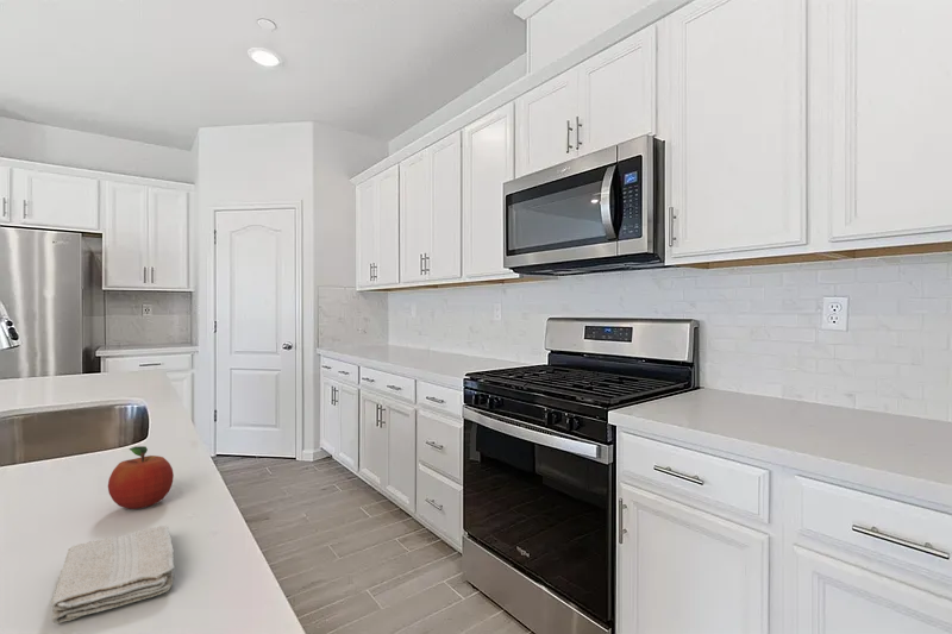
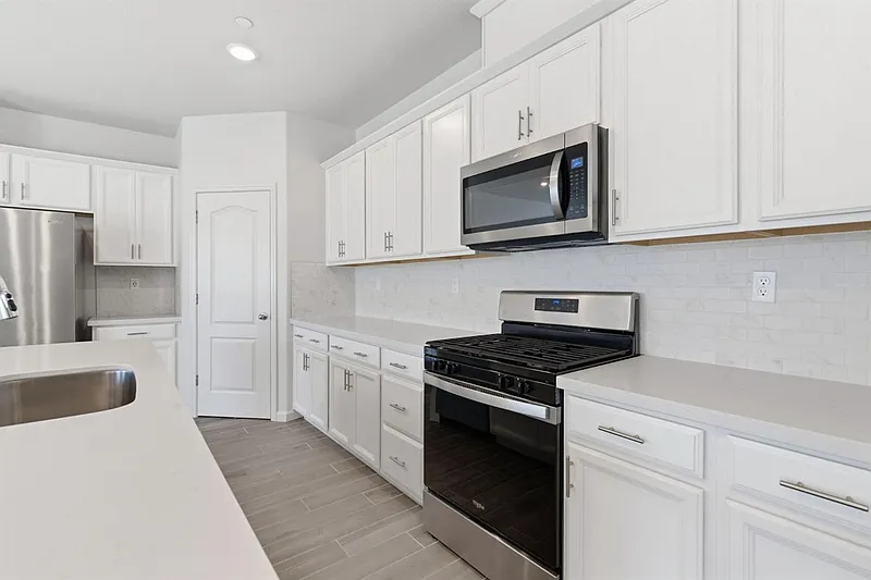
- fruit (142, 476)
- washcloth (118, 565)
